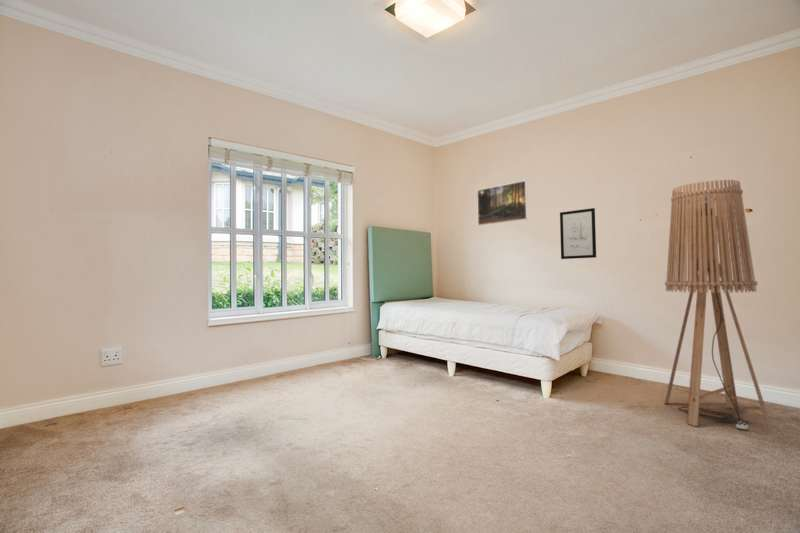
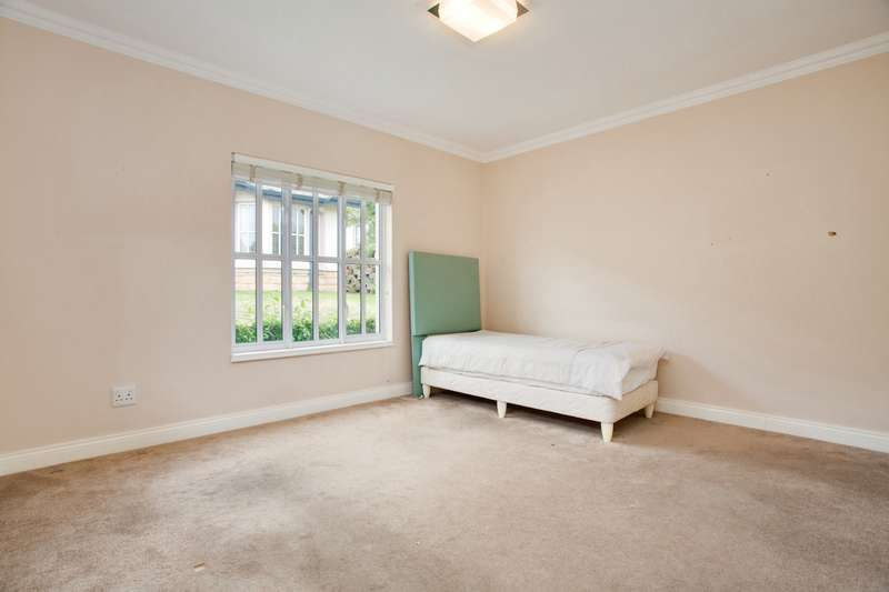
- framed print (501, 204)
- wall art (577, 234)
- floor lamp (712, 300)
